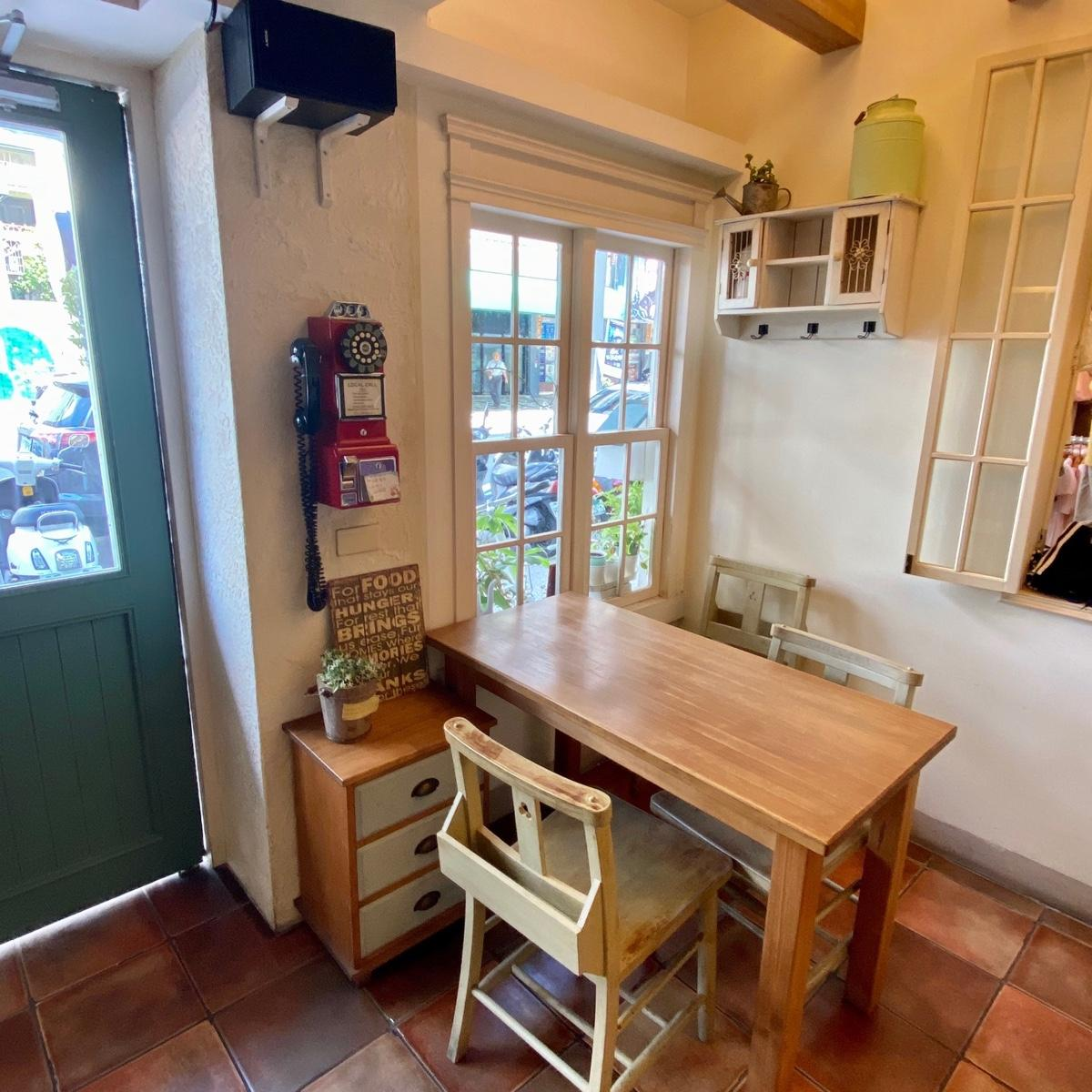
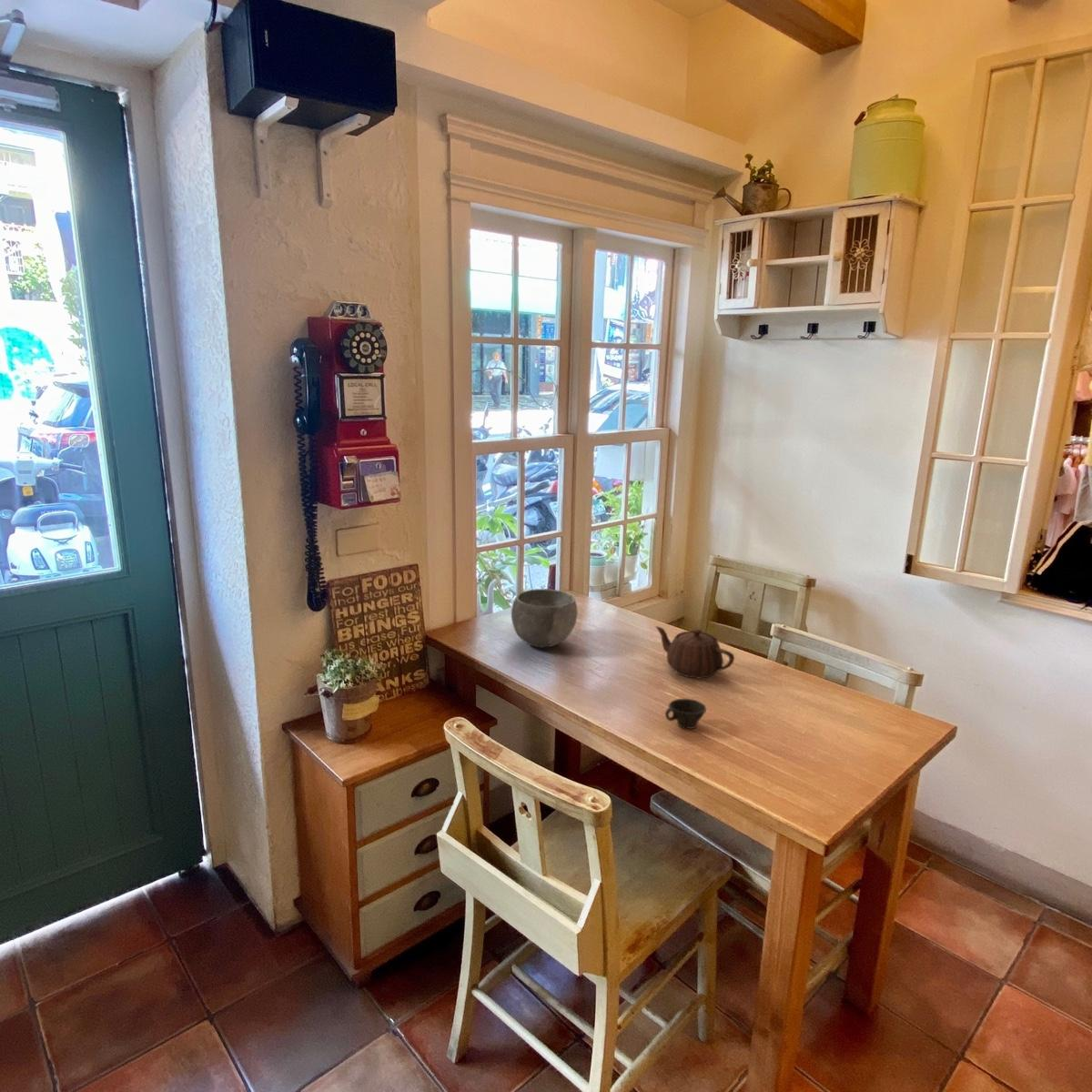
+ teapot (693, 649)
+ cup (684, 714)
+ bowl (544, 620)
